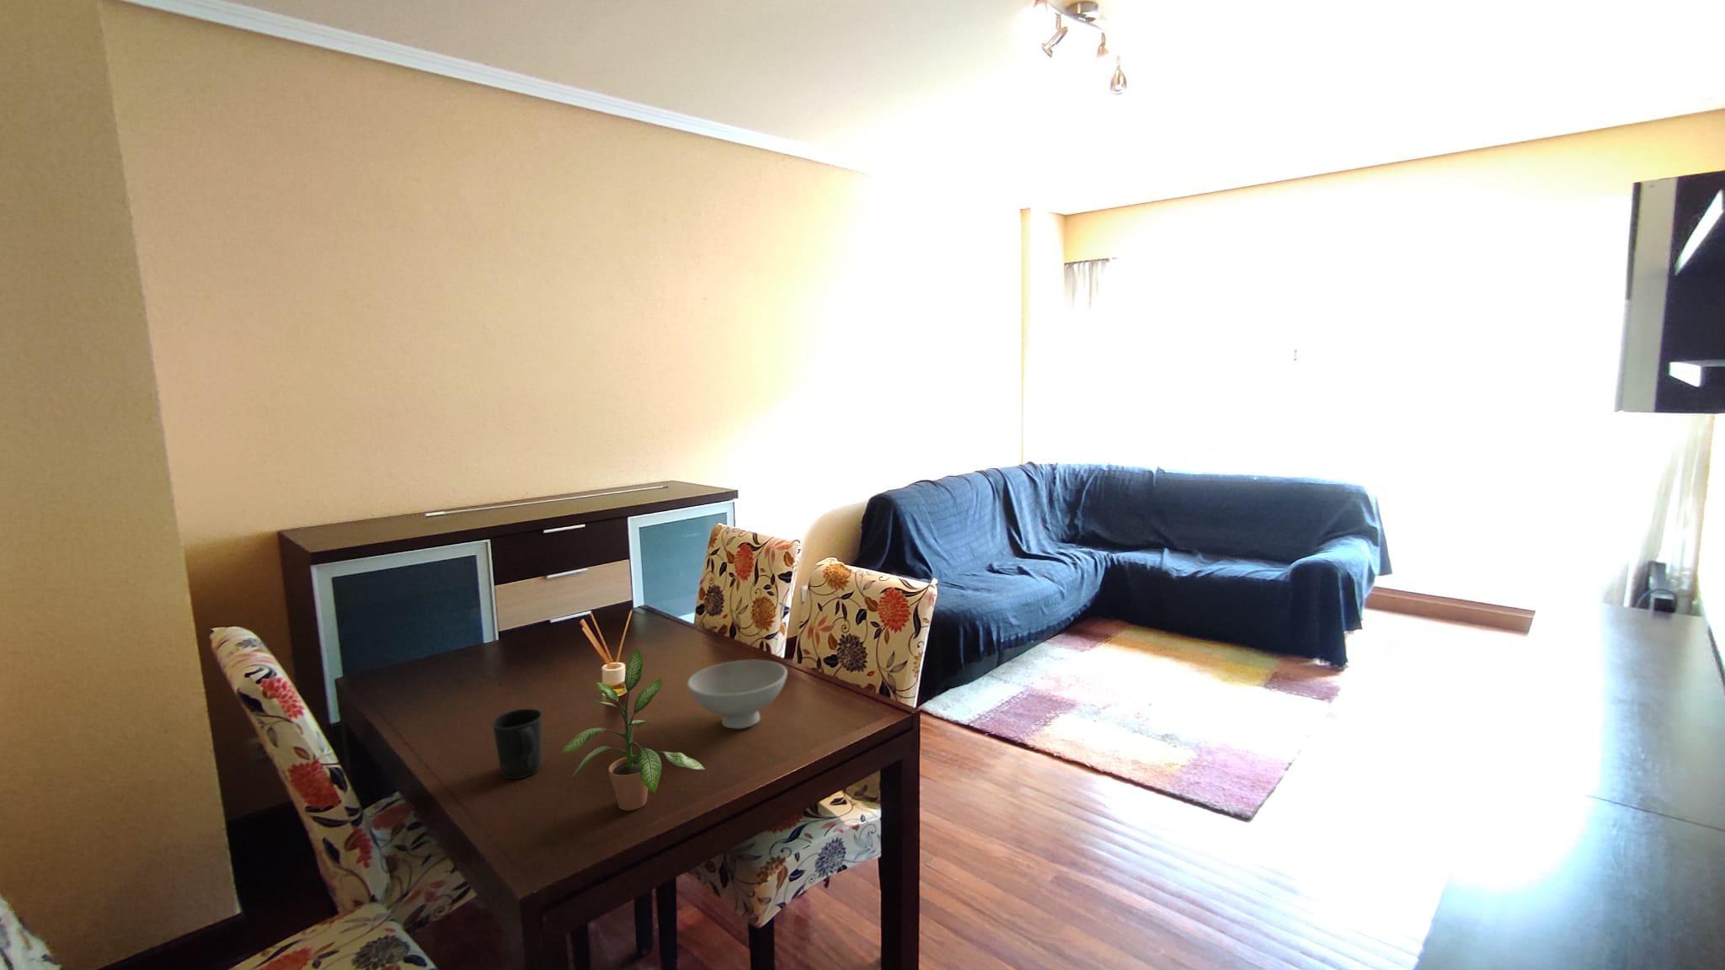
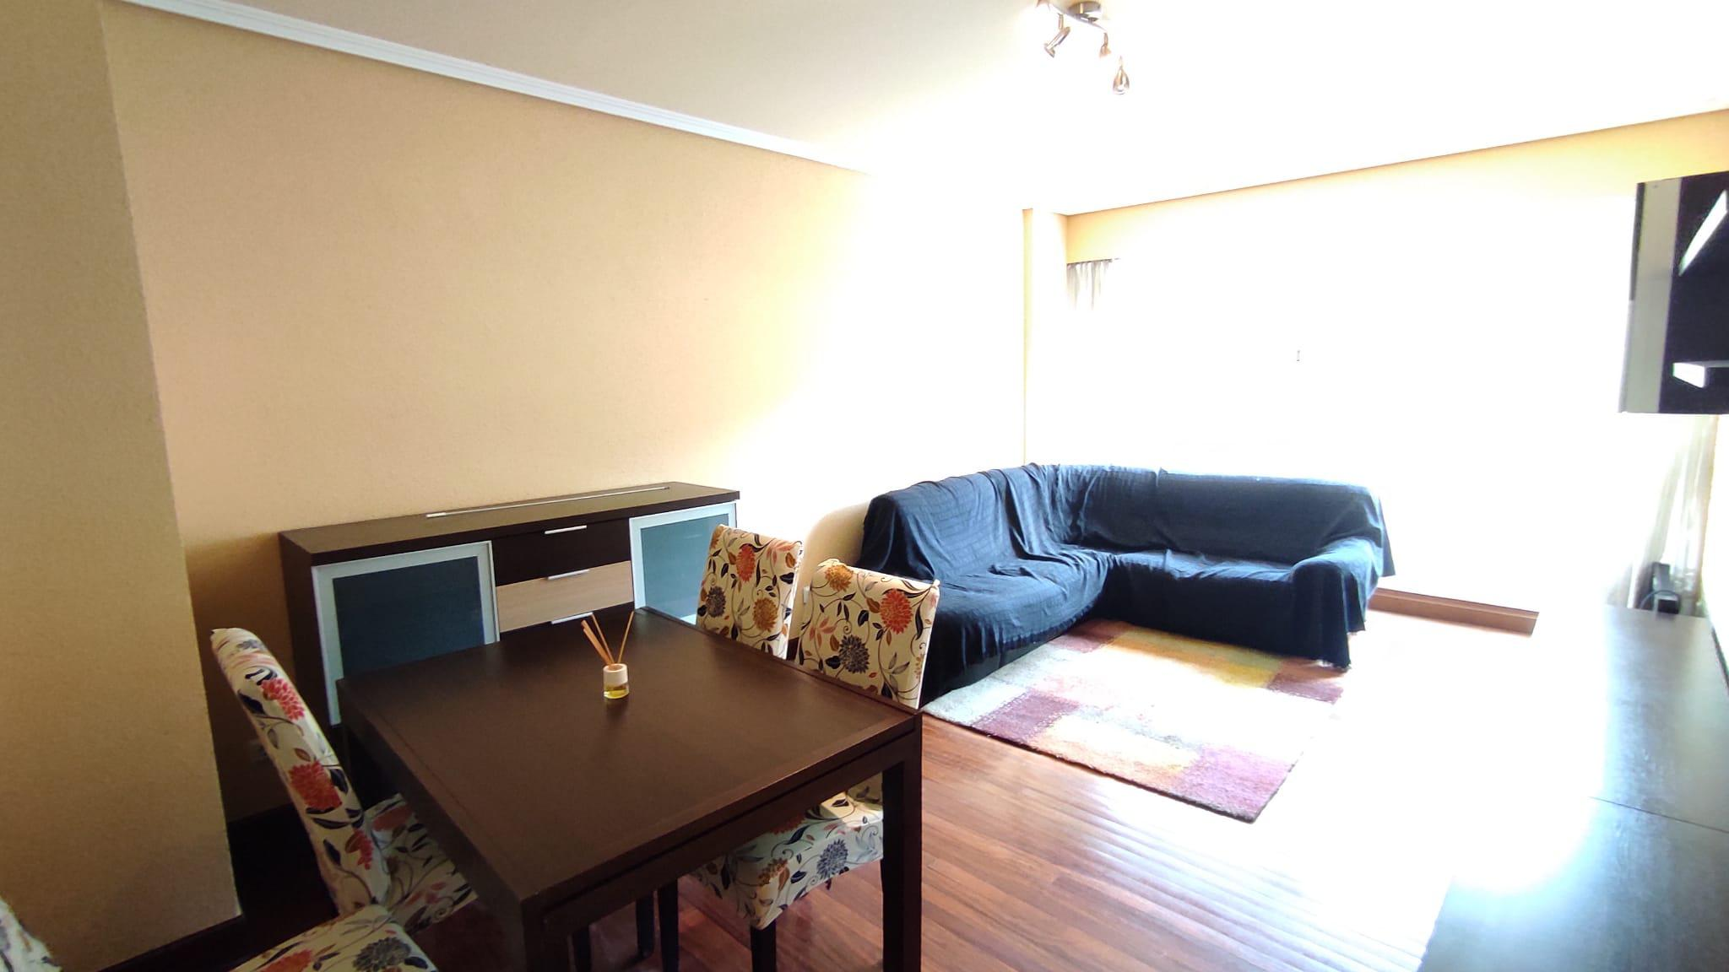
- bowl (738, 698)
- mug (521, 747)
- potted plant (639, 726)
